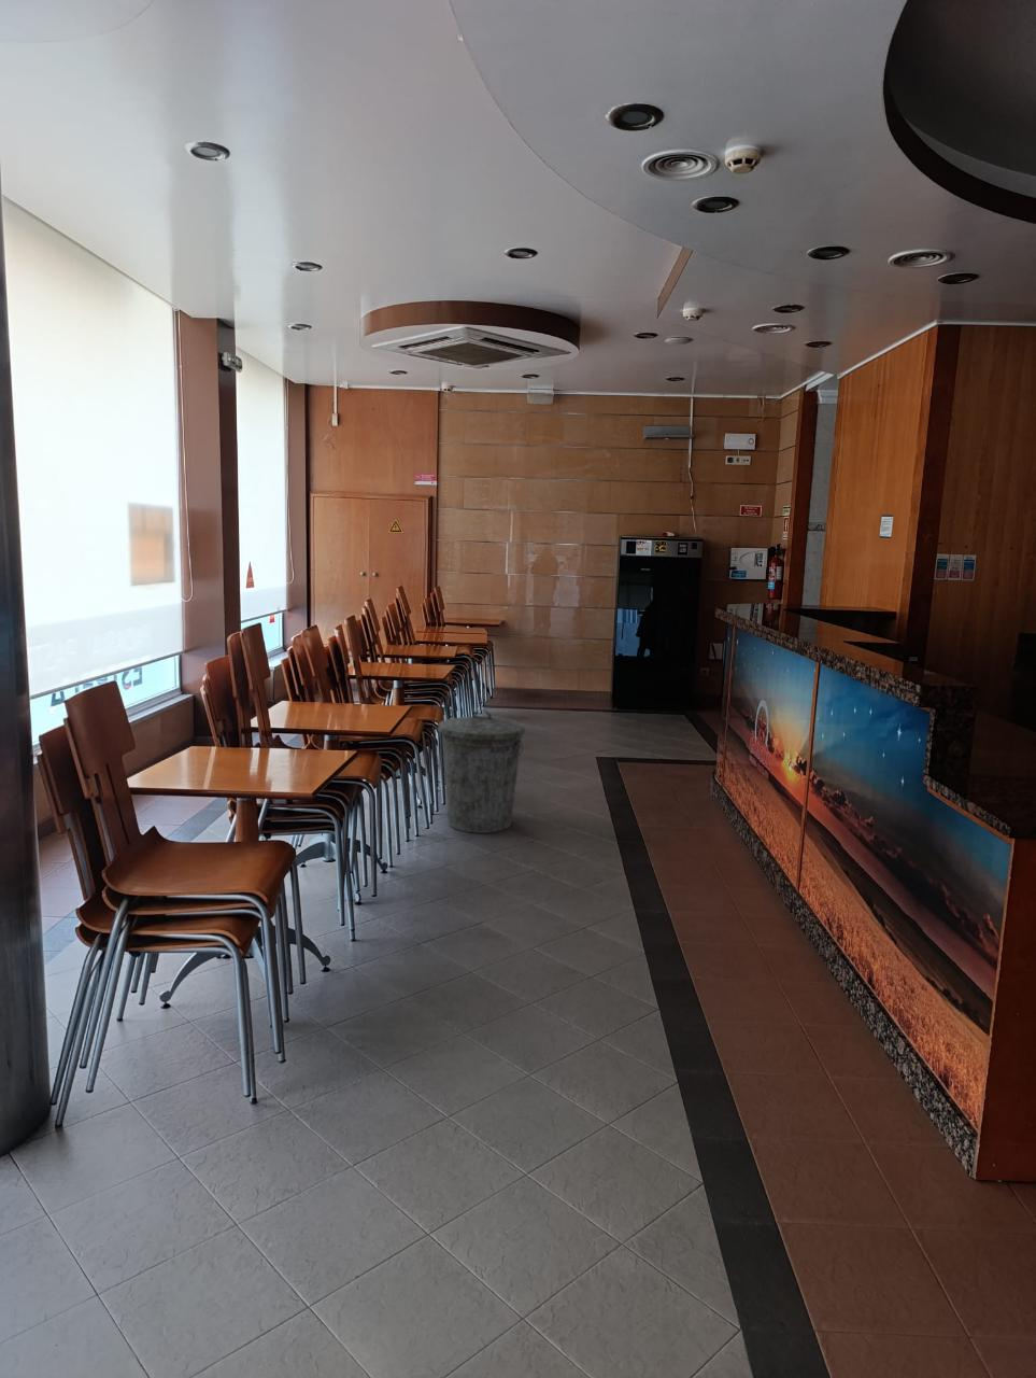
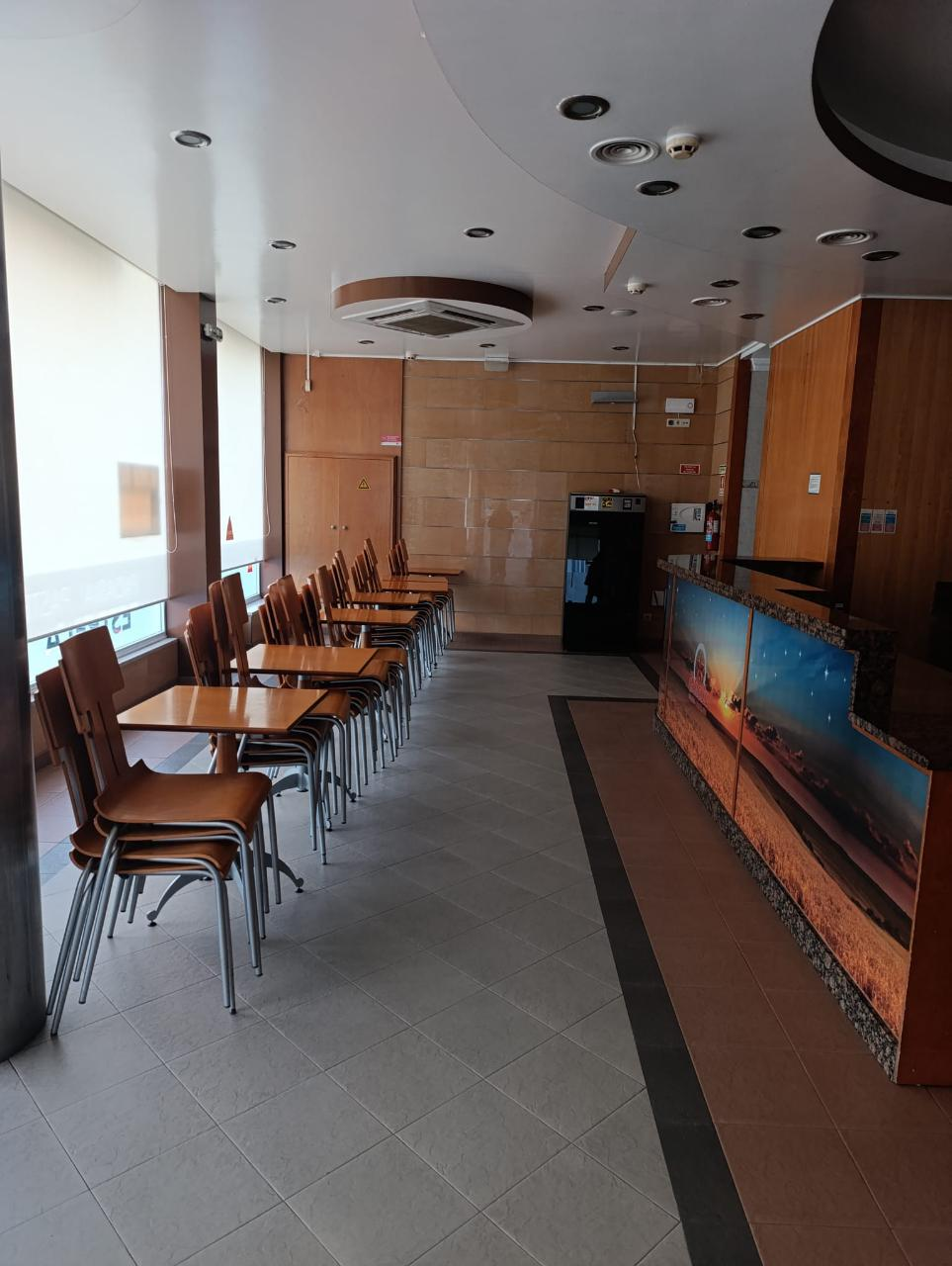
- trash can (480, 766)
